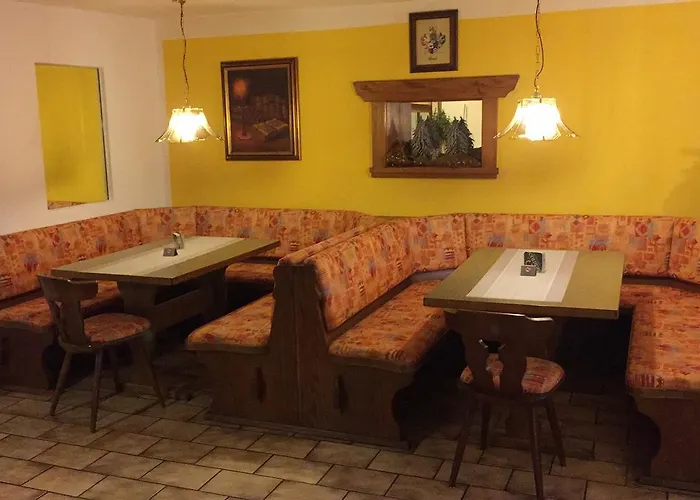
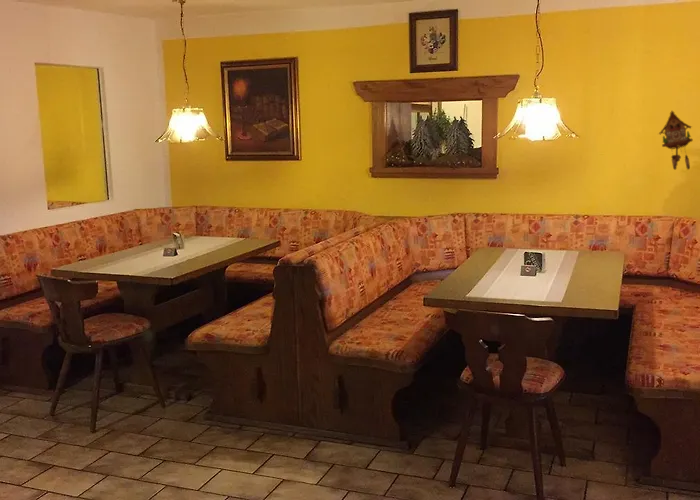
+ cuckoo clock (674, 140)
